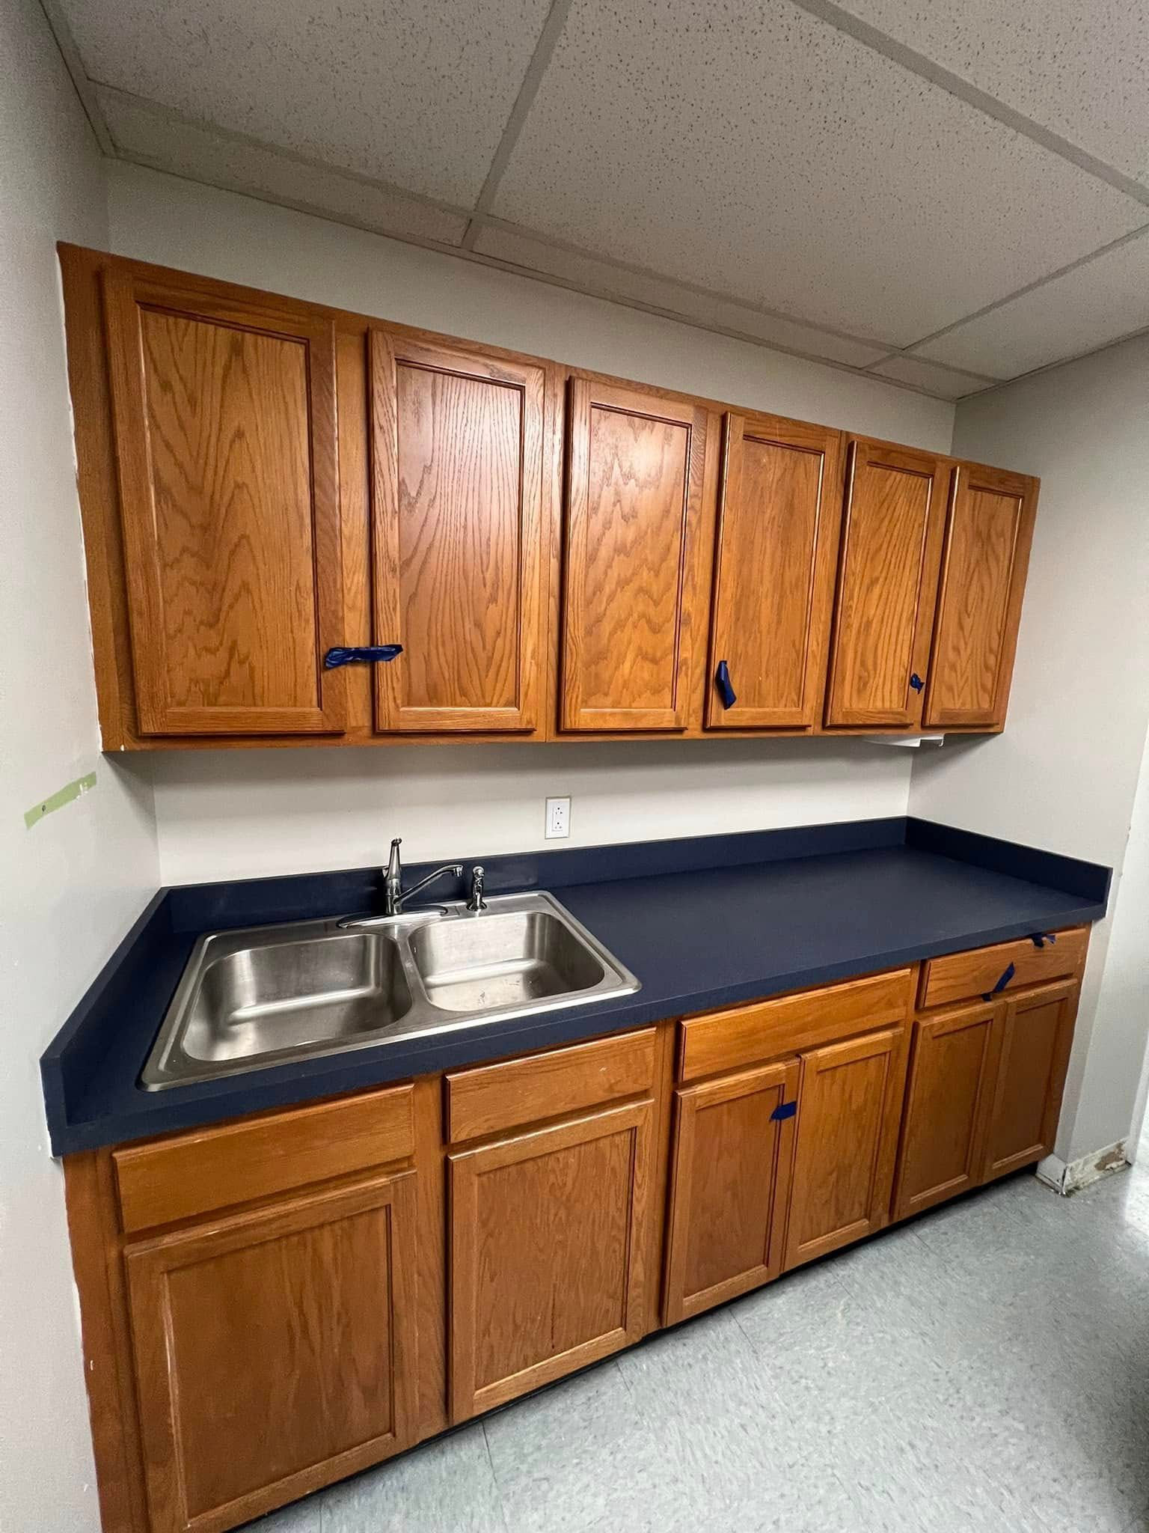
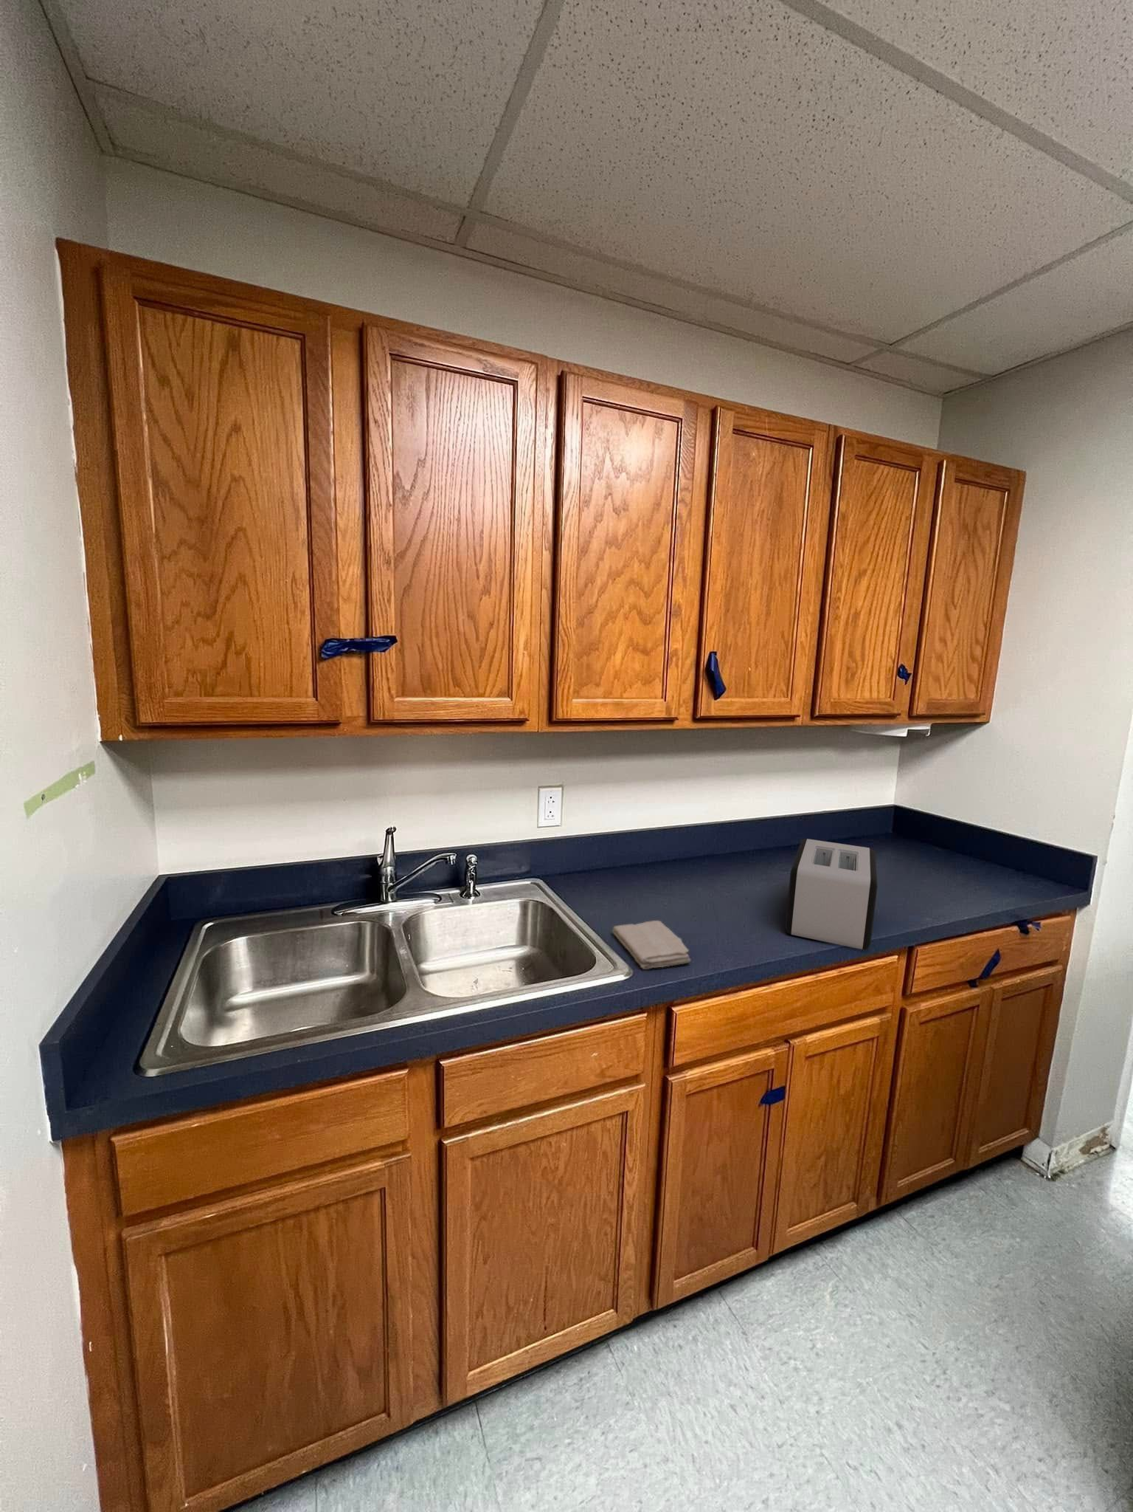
+ washcloth (651, 942)
+ toaster (832, 889)
